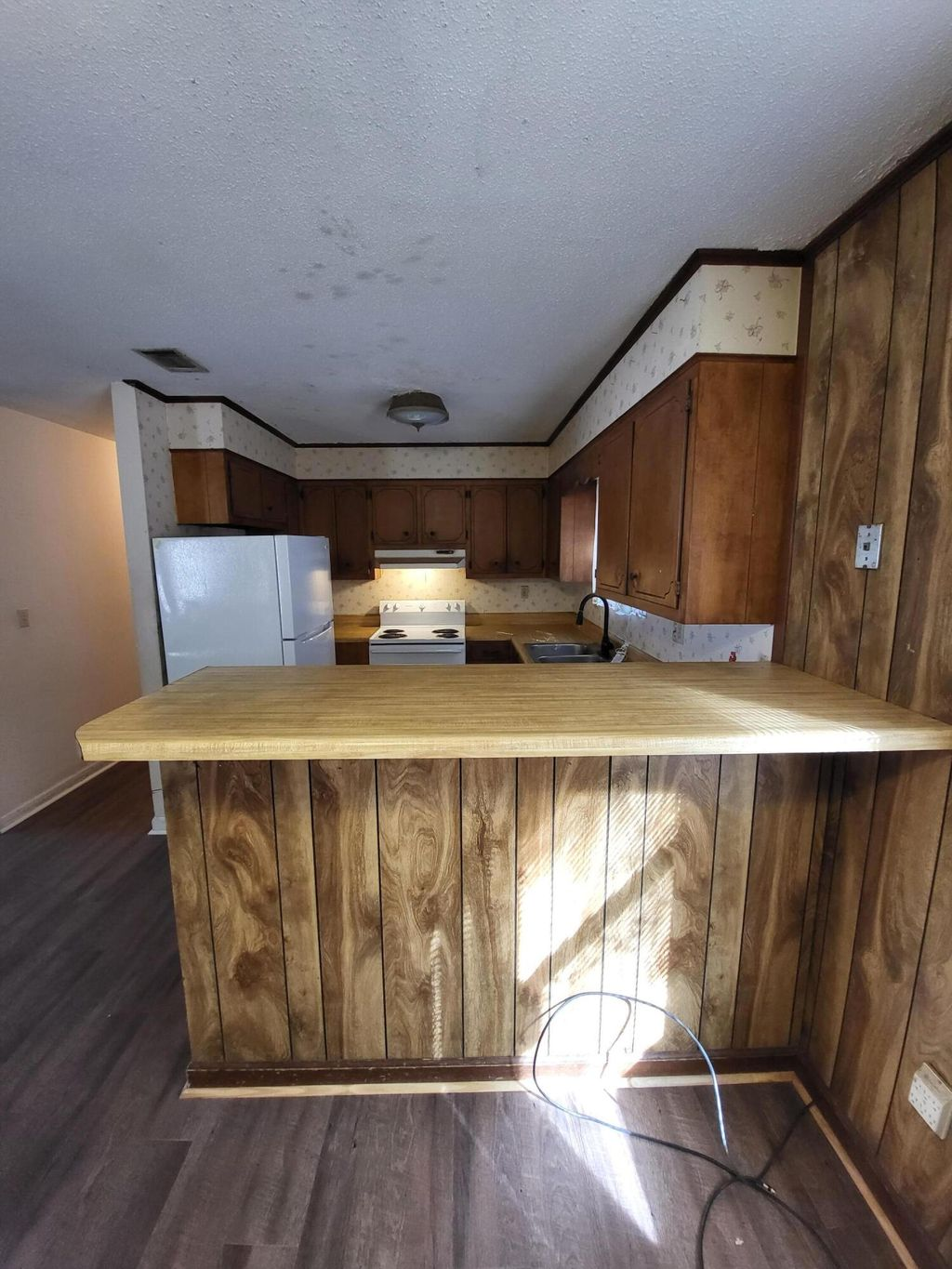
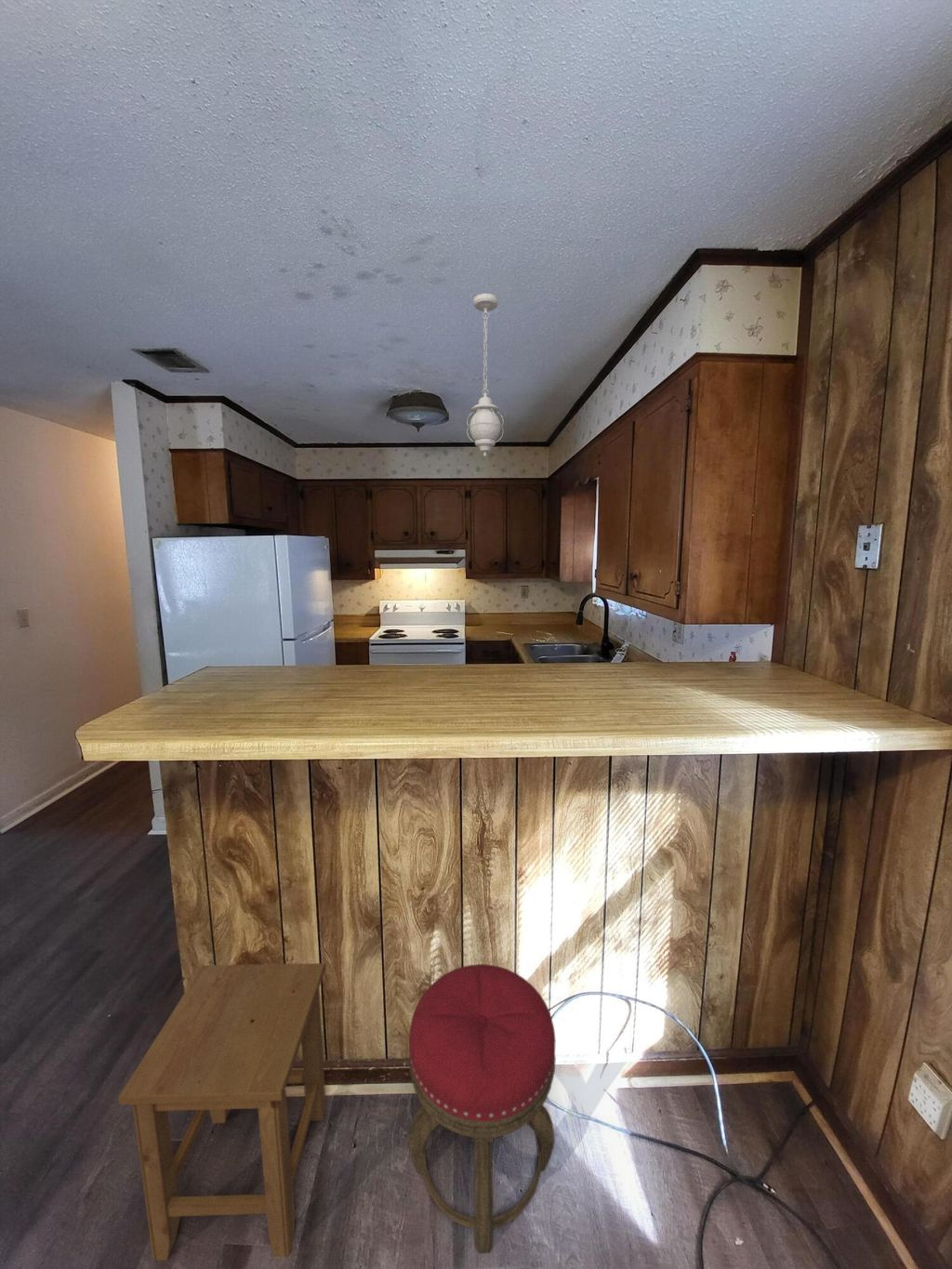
+ pendant light (484, 379)
+ stool (243, 1100)
+ stool (482, 1089)
